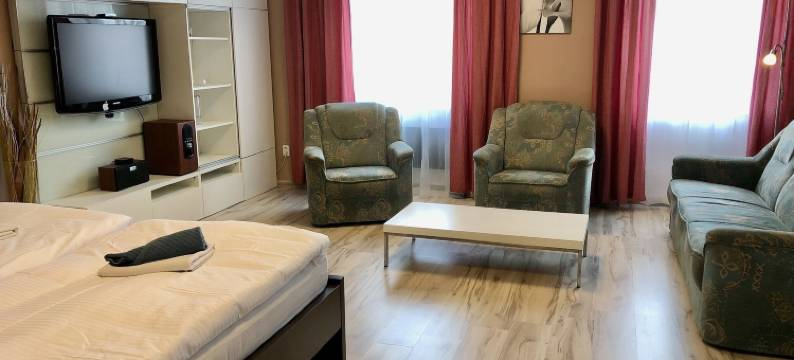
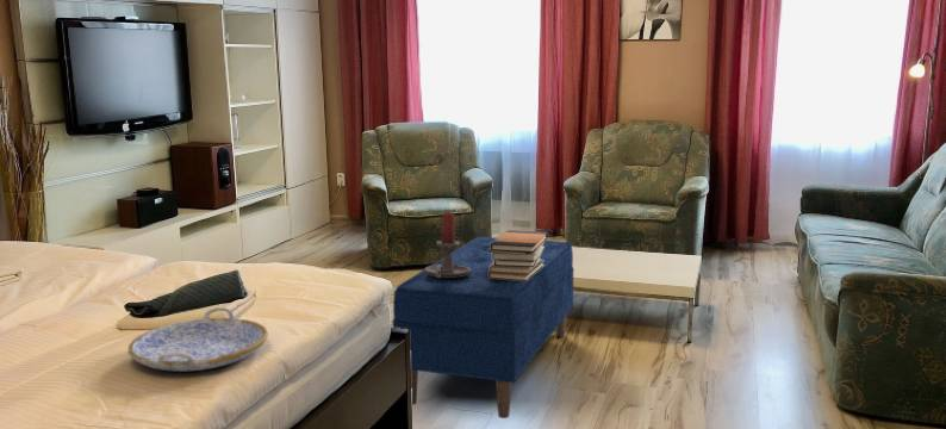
+ serving tray (199, 341)
+ bench (493, 315)
+ book stack (518, 254)
+ candle holder (444, 244)
